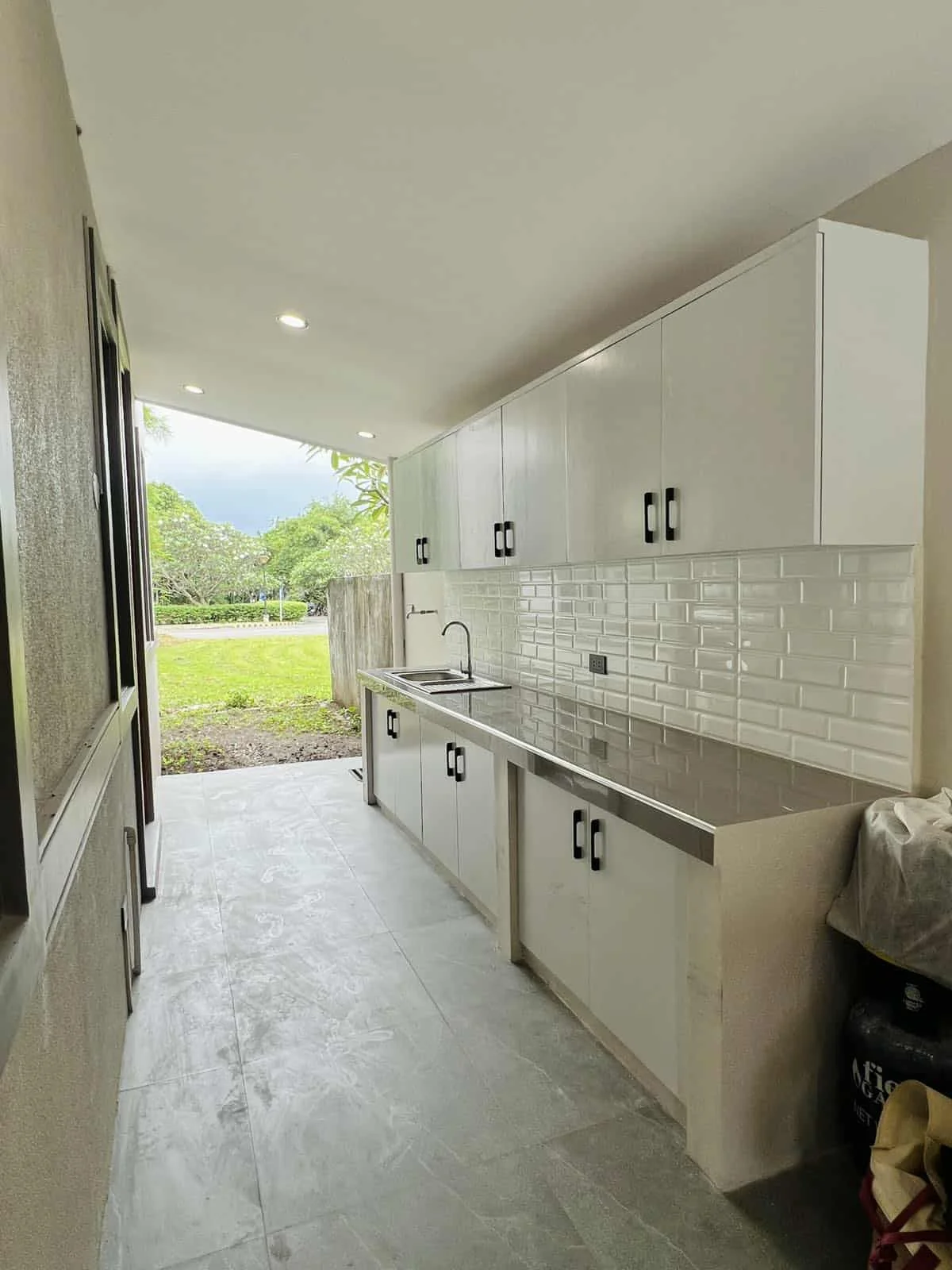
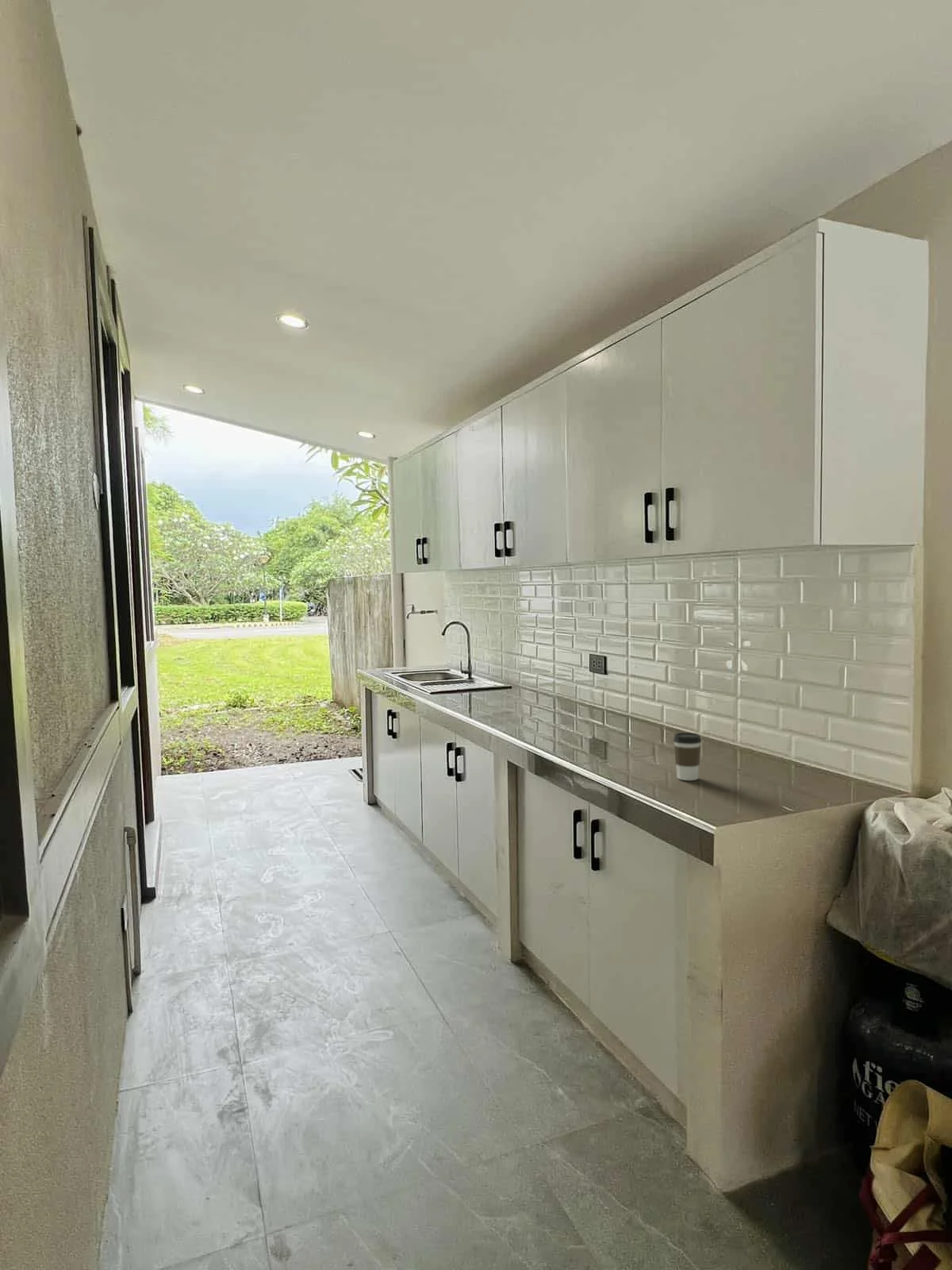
+ coffee cup (687, 756)
